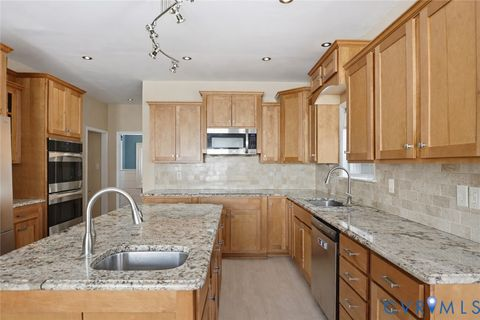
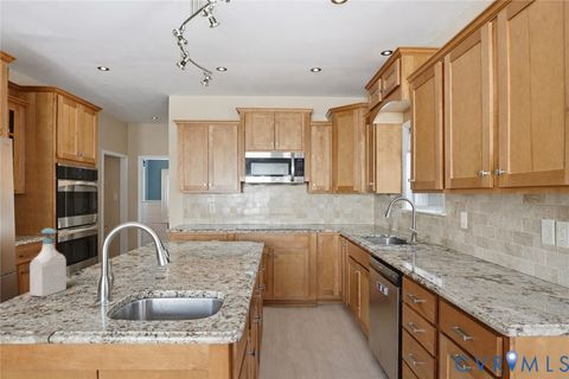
+ soap bottle (50, 259)
